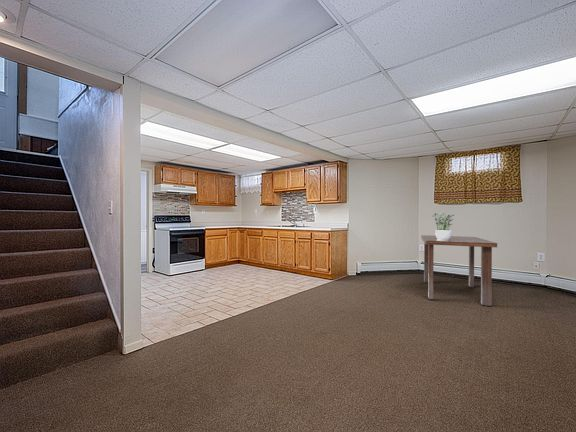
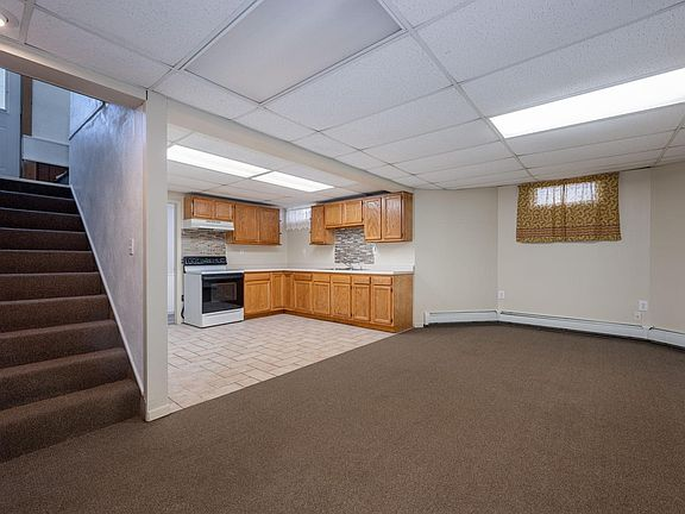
- potted plant (442, 225)
- dining table (469, 265)
